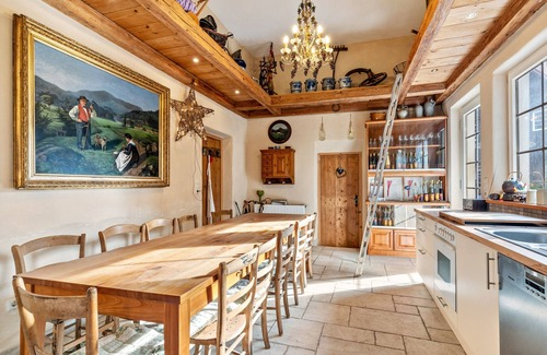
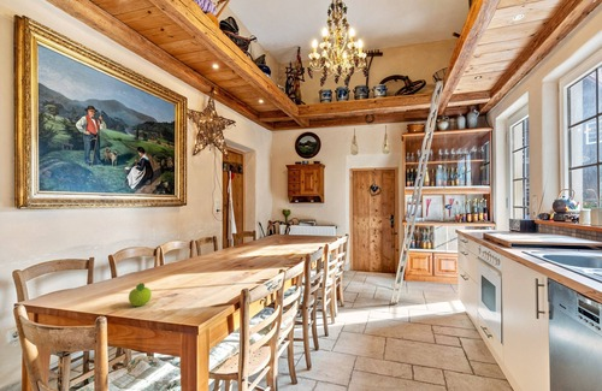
+ fruit (140, 294)
